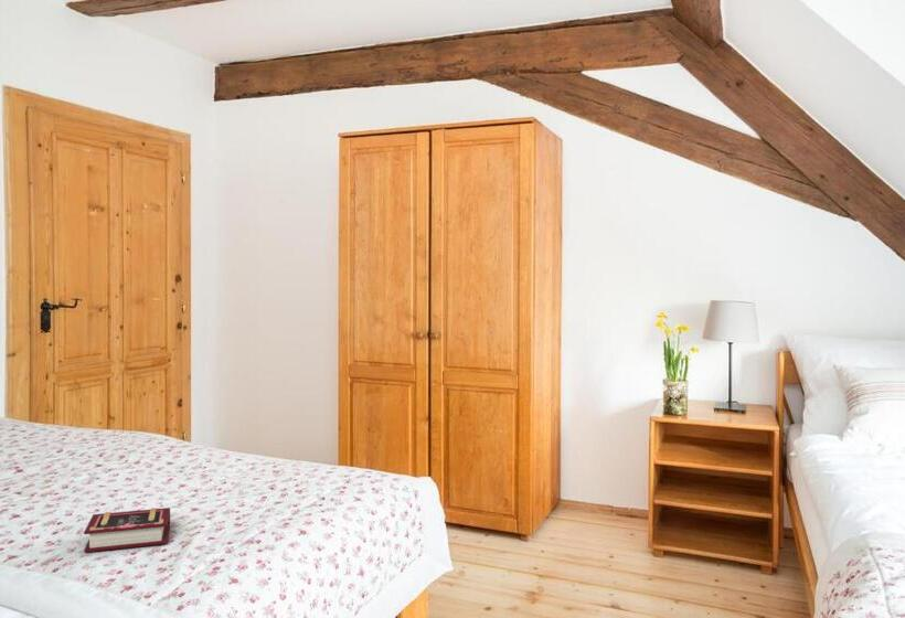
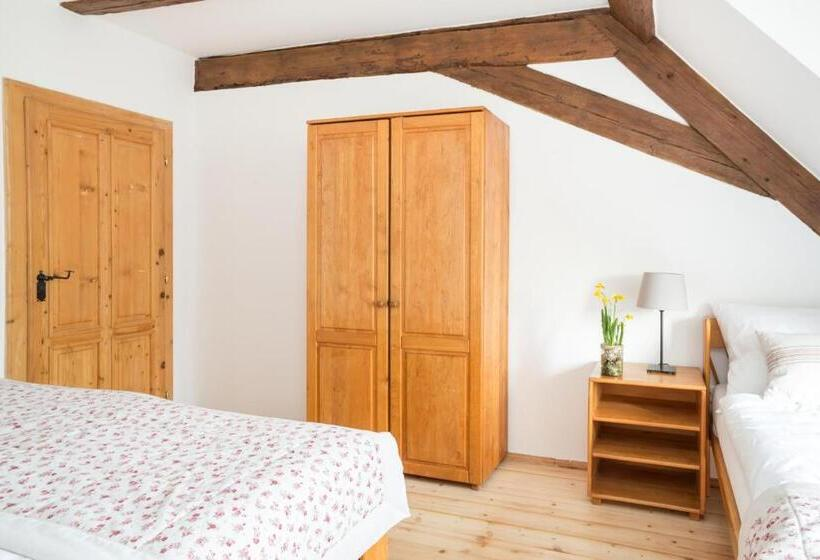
- book (129, 526)
